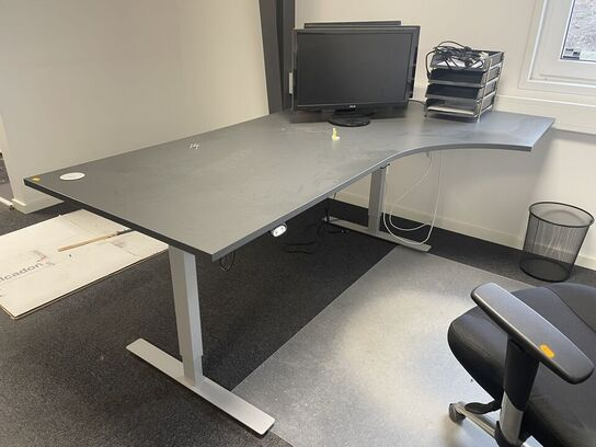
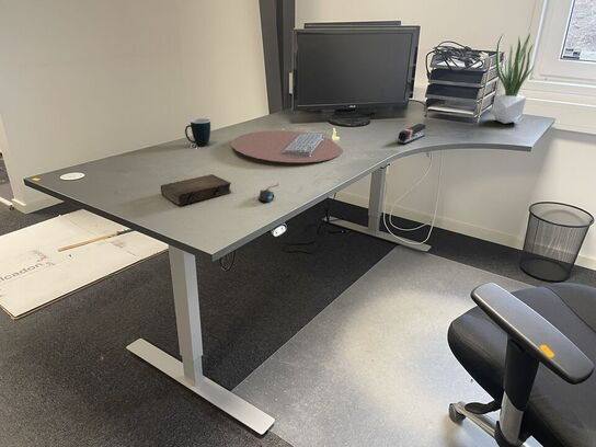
+ stapler (412, 133)
+ book (195, 187)
+ keyboard (287, 144)
+ mug (197, 133)
+ mouse (270, 191)
+ potted plant (511, 79)
